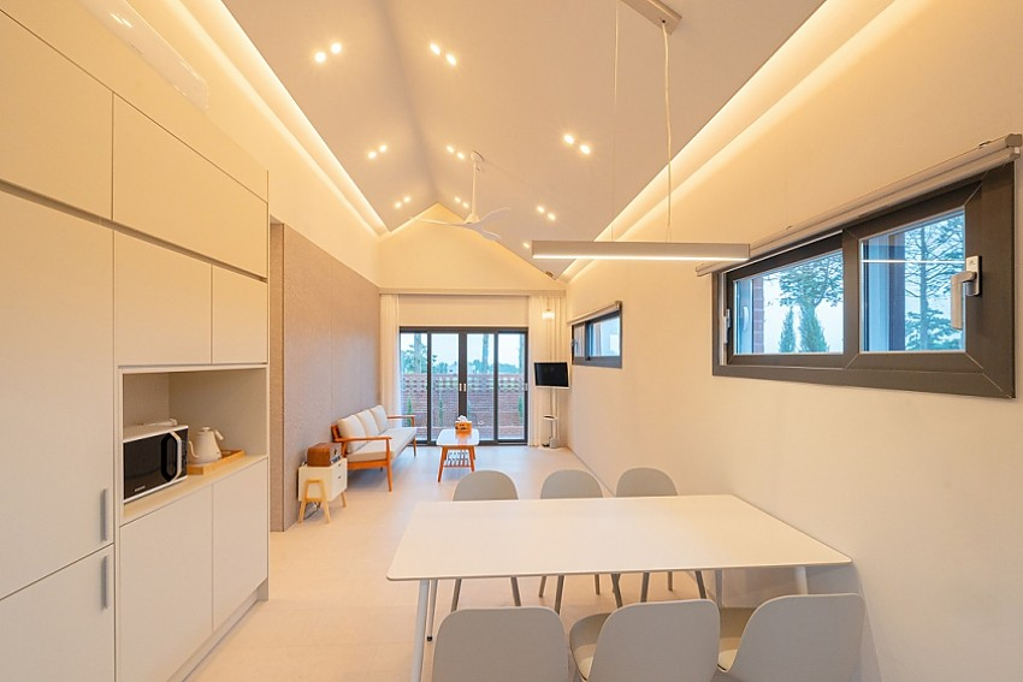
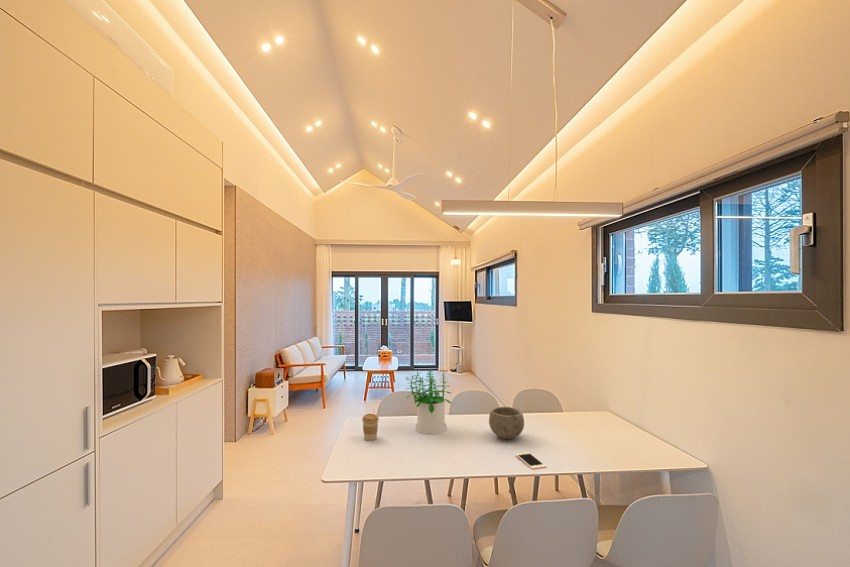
+ bowl (506, 423)
+ potted plant (427, 400)
+ coffee cup (370, 426)
+ cell phone (530, 460)
